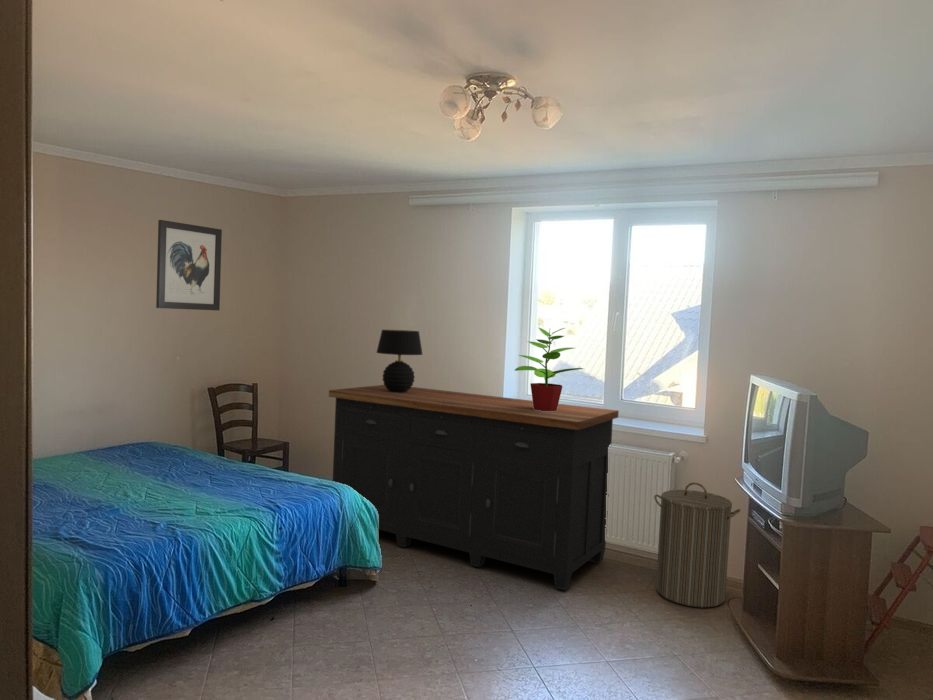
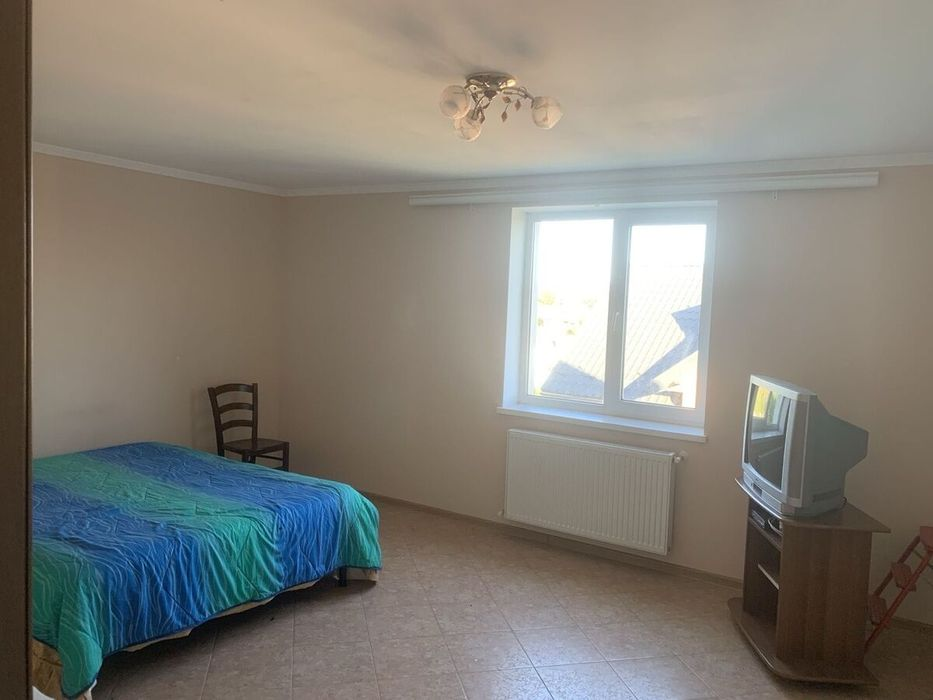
- wall art (190, 267)
- sideboard (464, 472)
- potted plant (546, 365)
- laundry hamper (693, 538)
- table lamp (399, 360)
